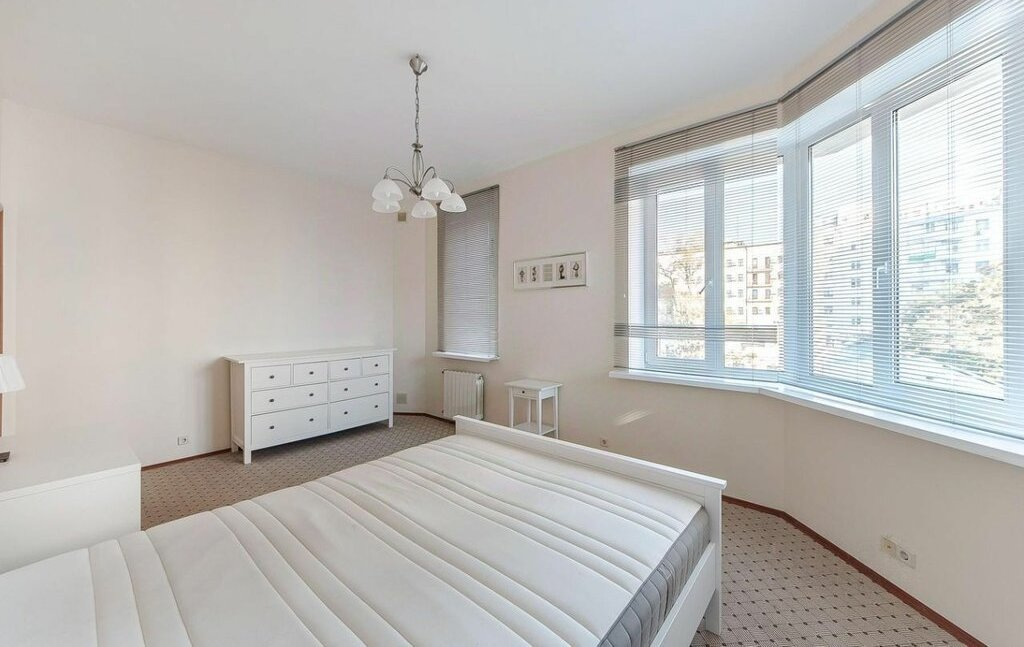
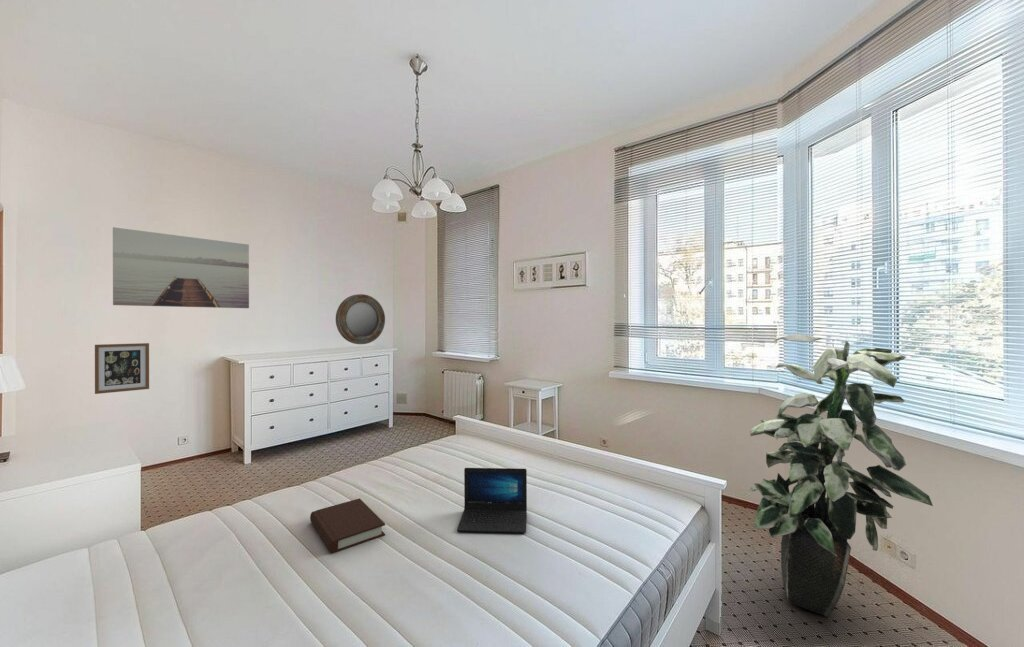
+ book (346, 523)
+ wall art (187, 271)
+ home mirror (361, 319)
+ wall art (122, 367)
+ indoor plant (818, 467)
+ laptop (493, 498)
